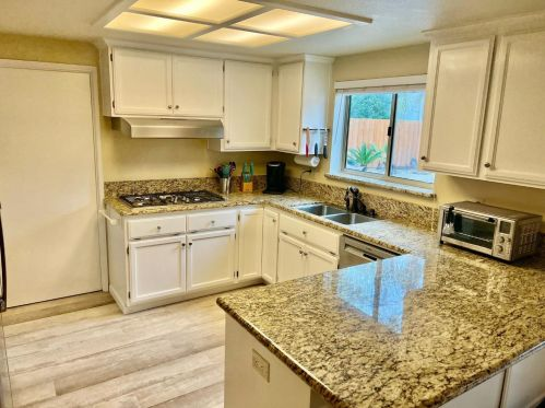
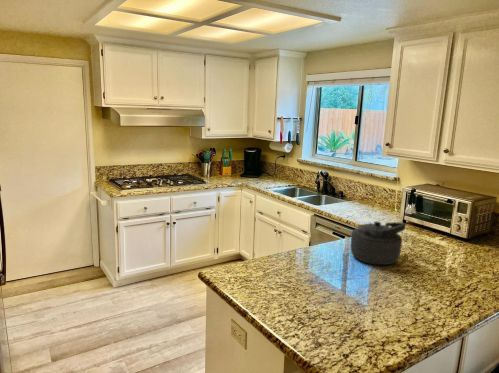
+ kettle (377, 239)
